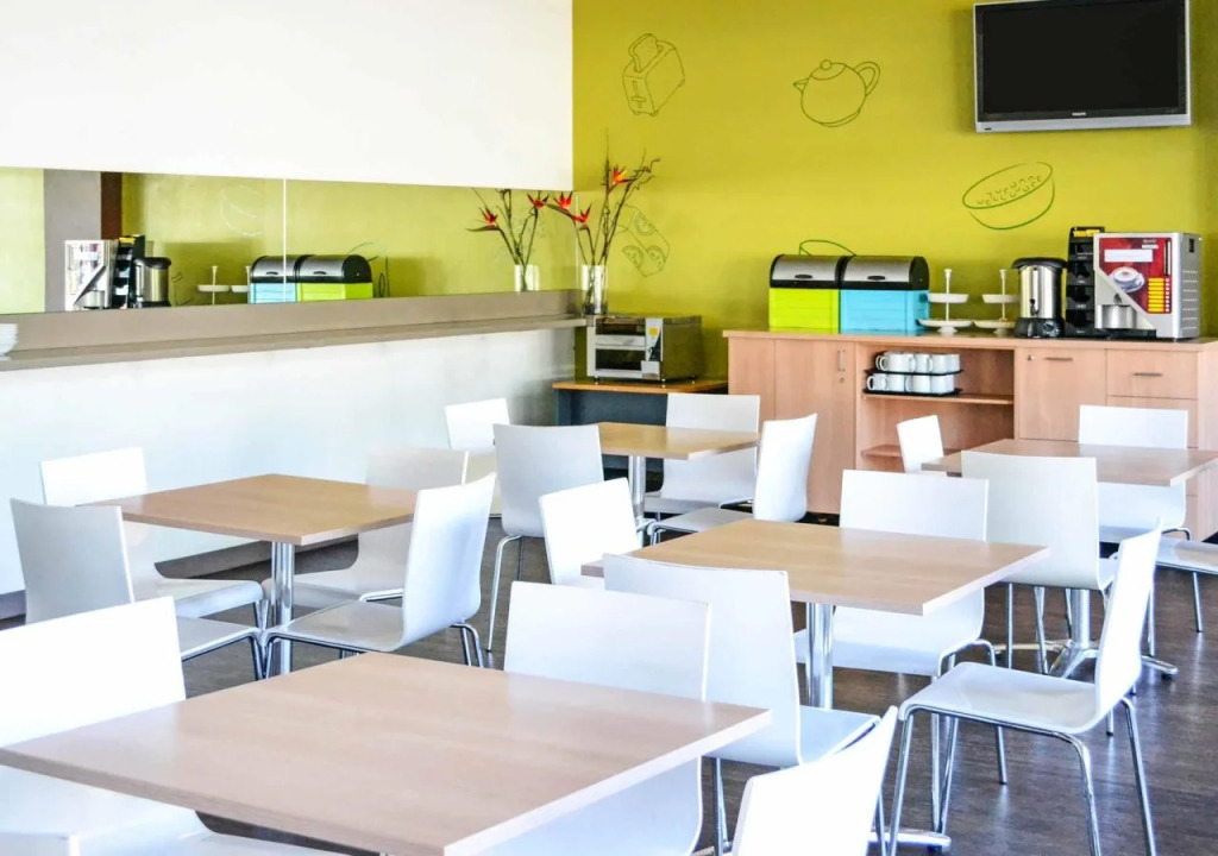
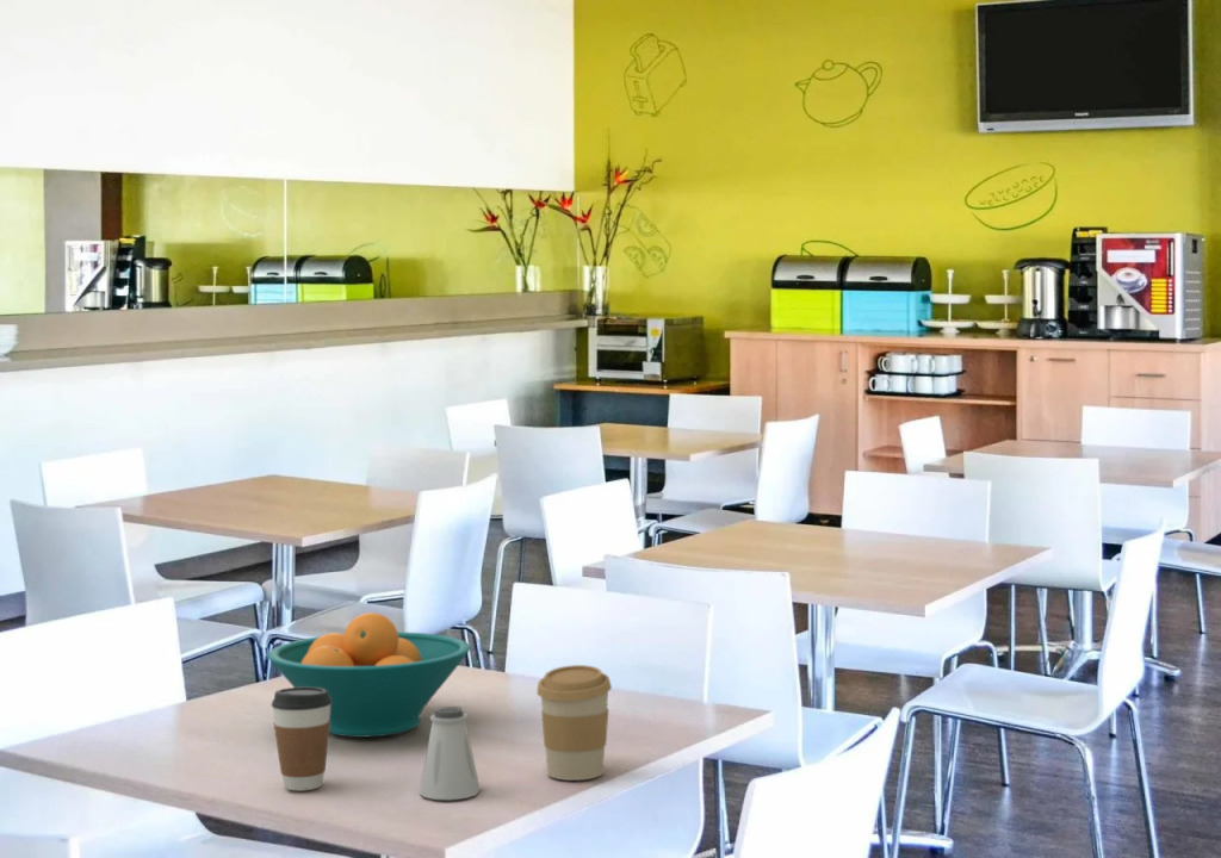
+ saltshaker (448, 751)
+ fruit bowl (370, 670)
+ coffee cup (574, 721)
+ coffee cup (302, 738)
